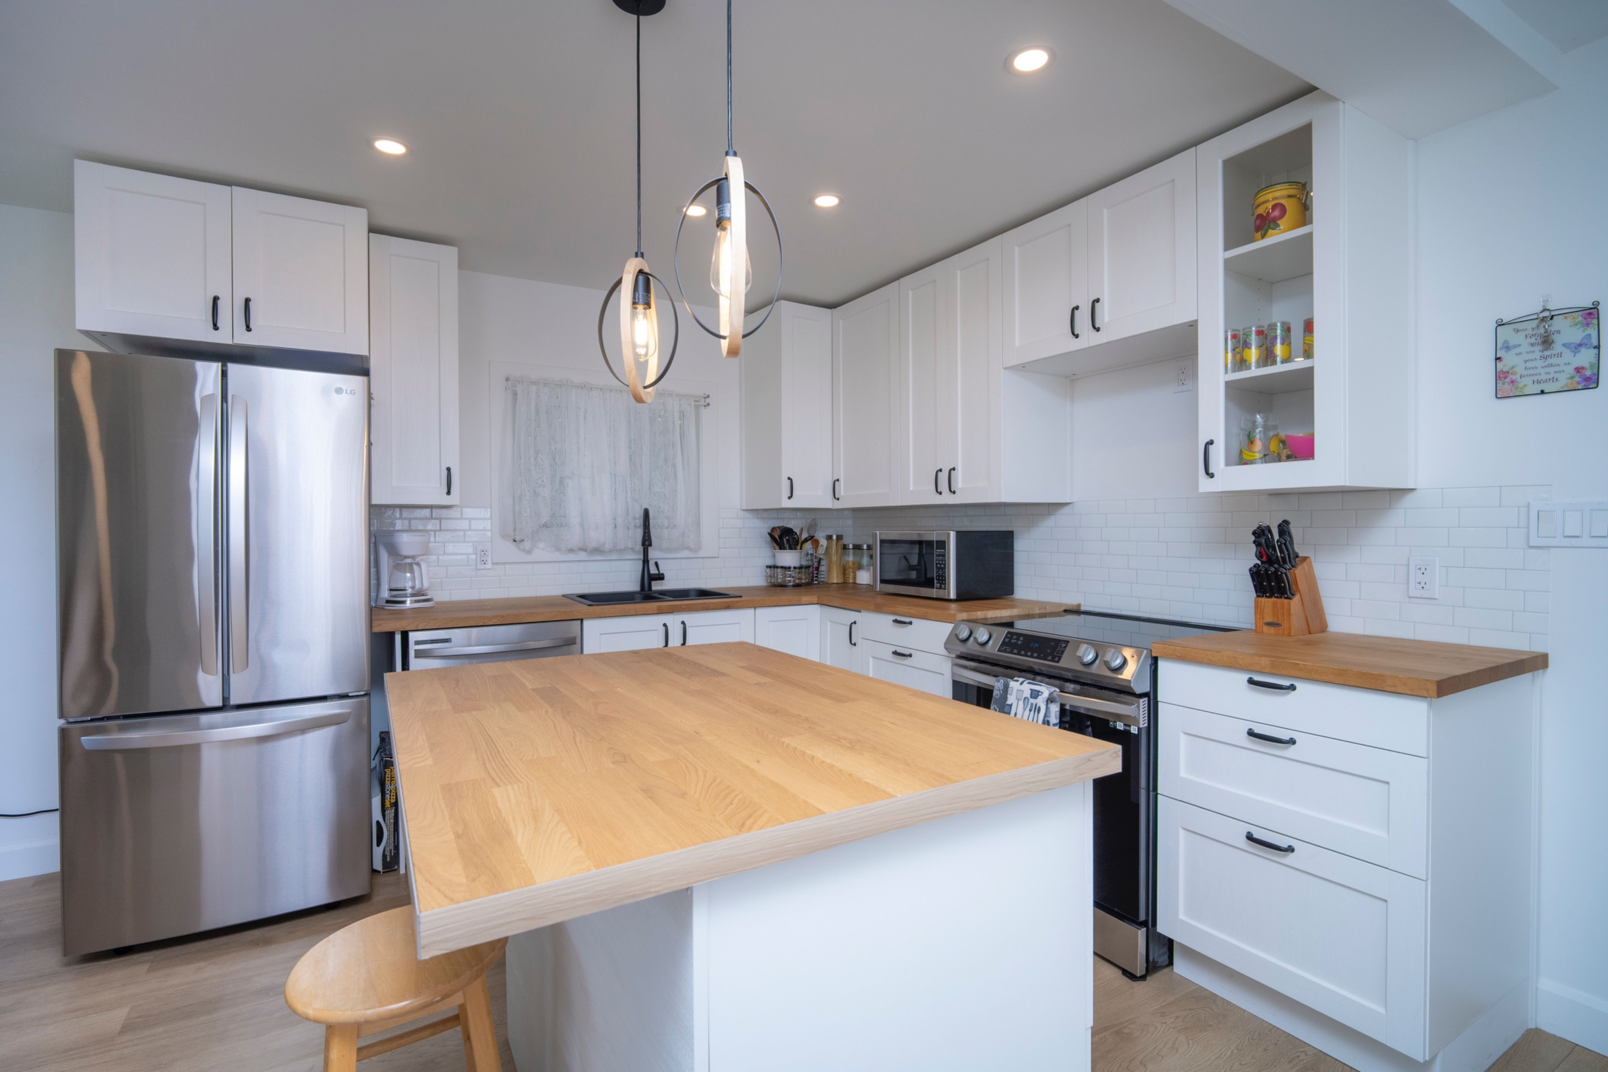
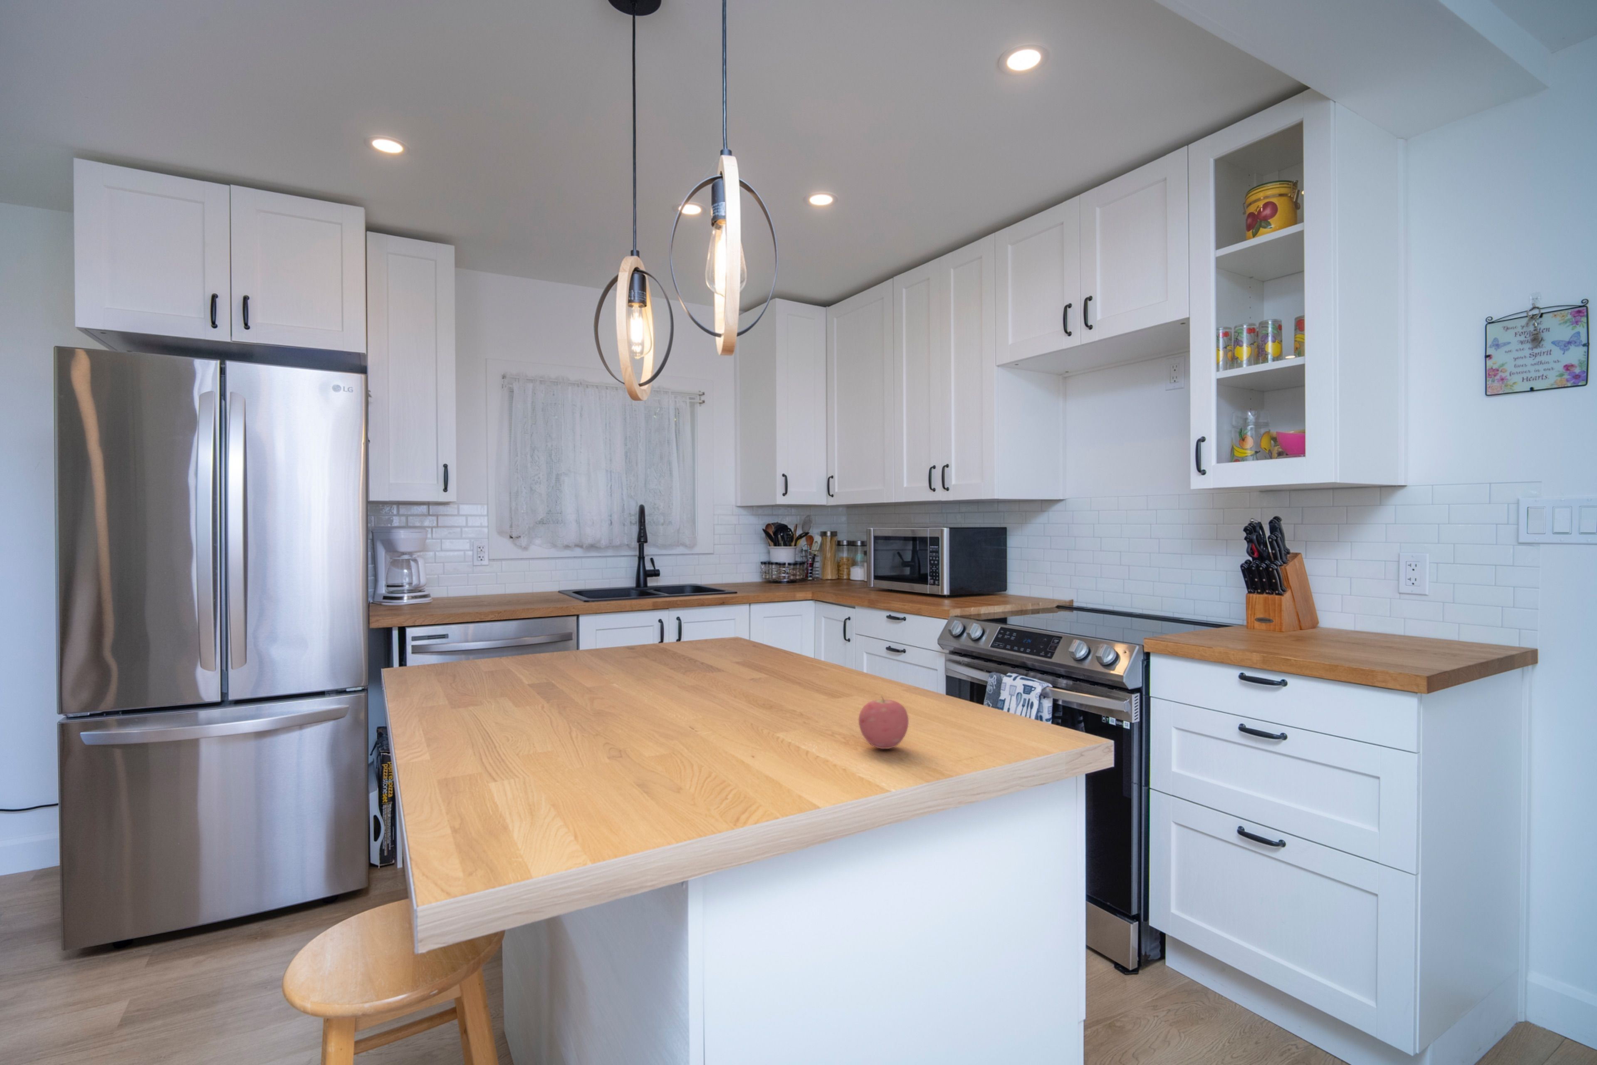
+ apple (884, 721)
